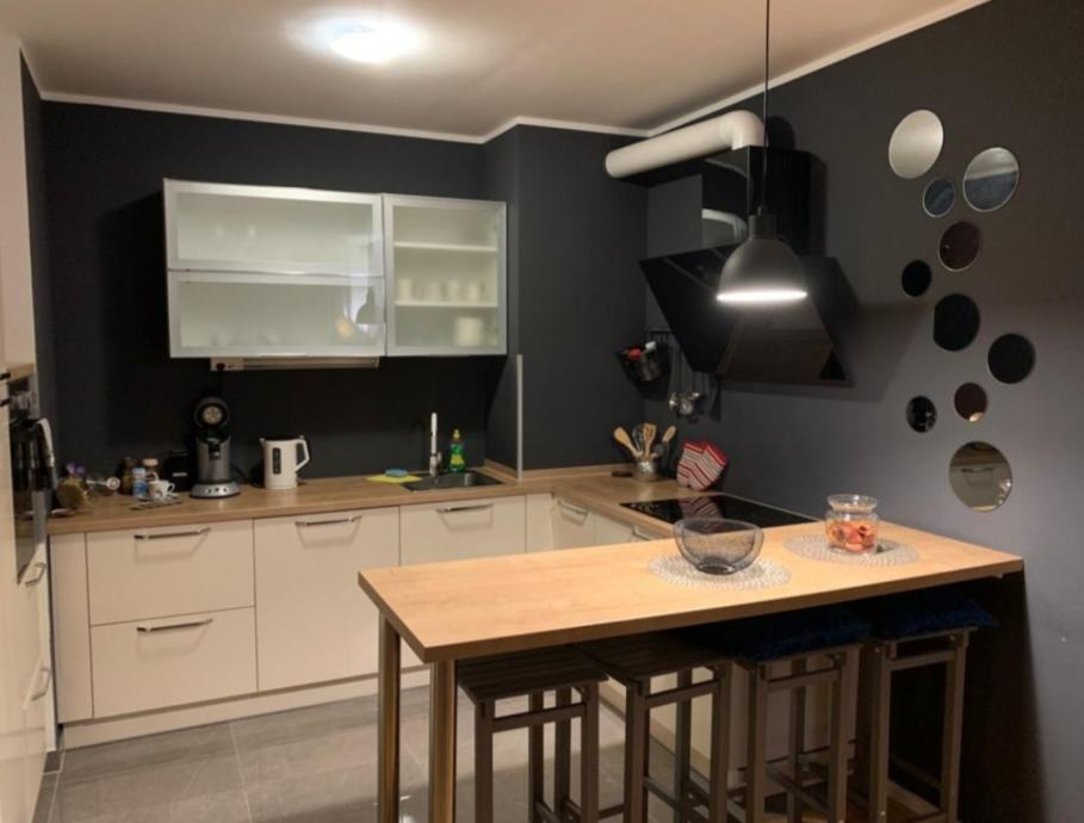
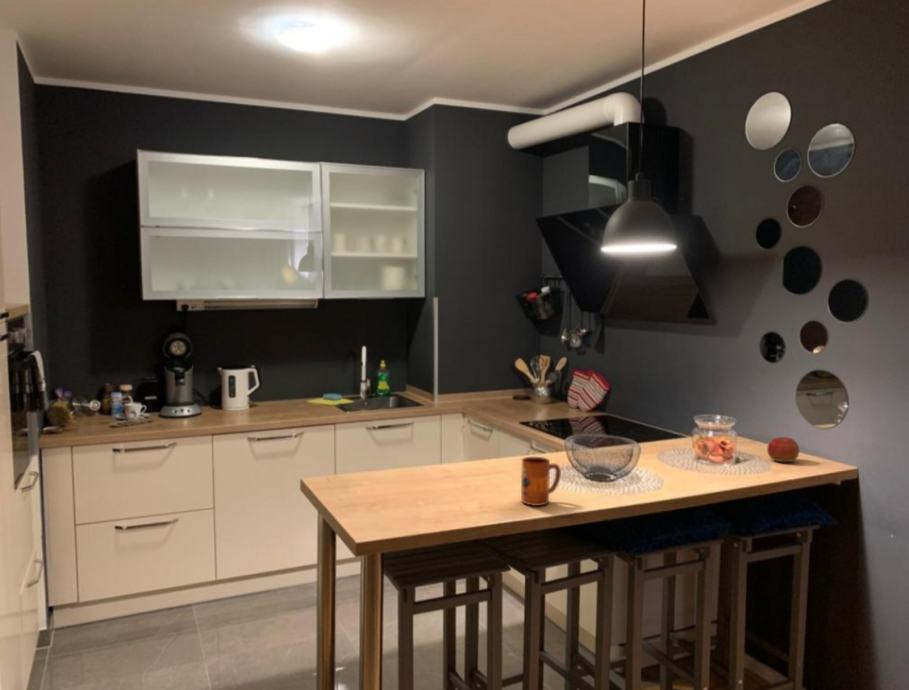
+ apple (783, 449)
+ mug (541, 480)
